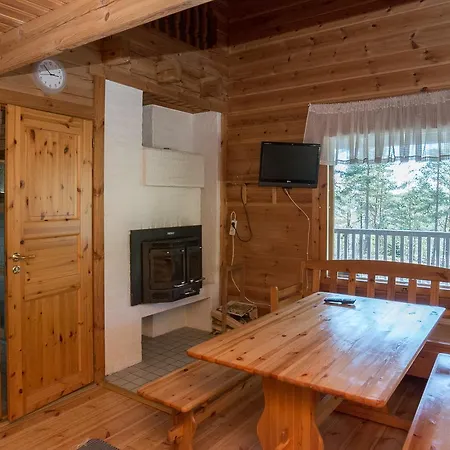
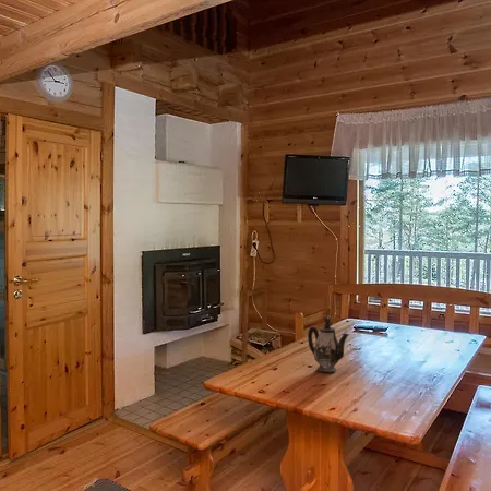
+ teapot (327, 343)
